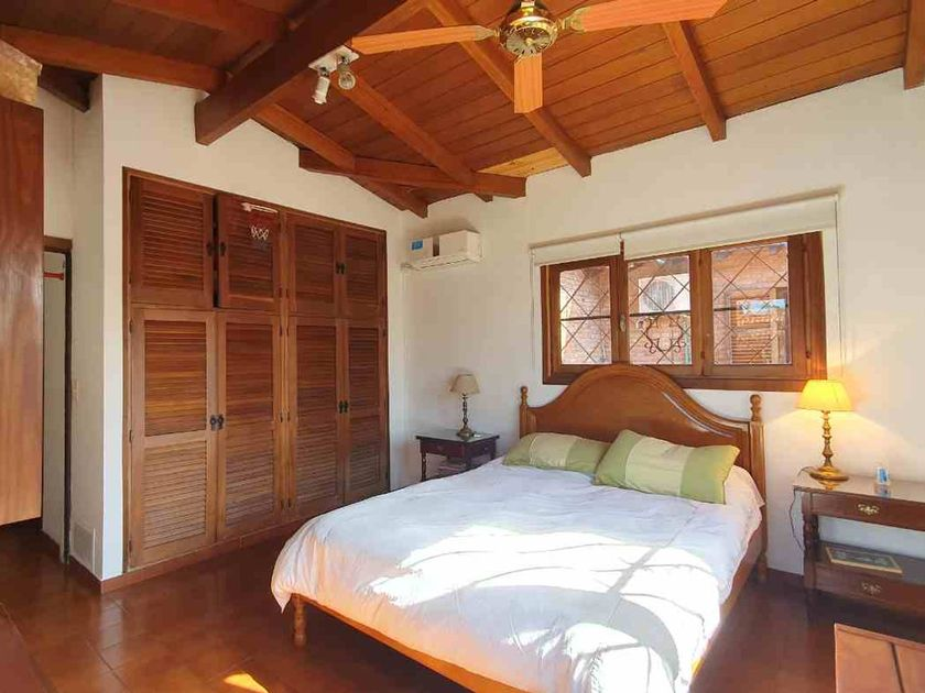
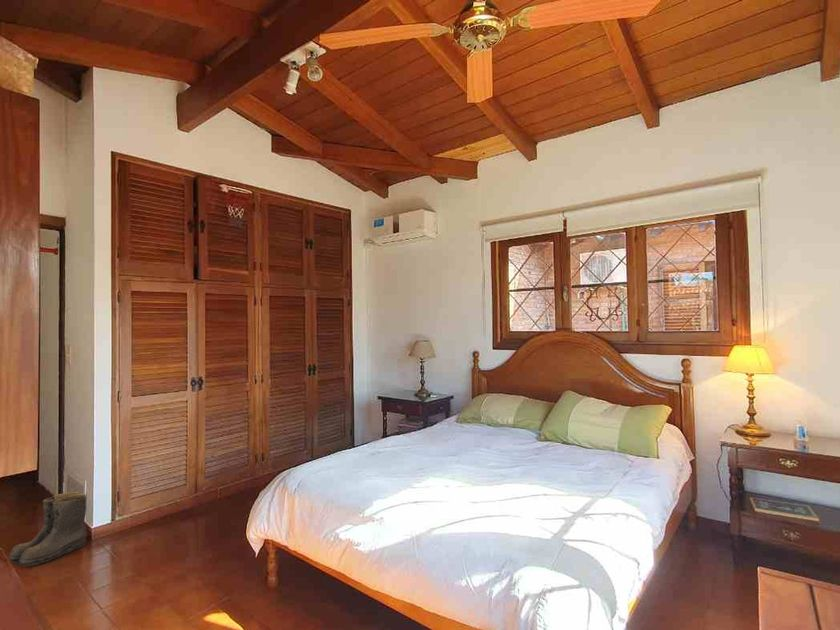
+ boots (49, 526)
